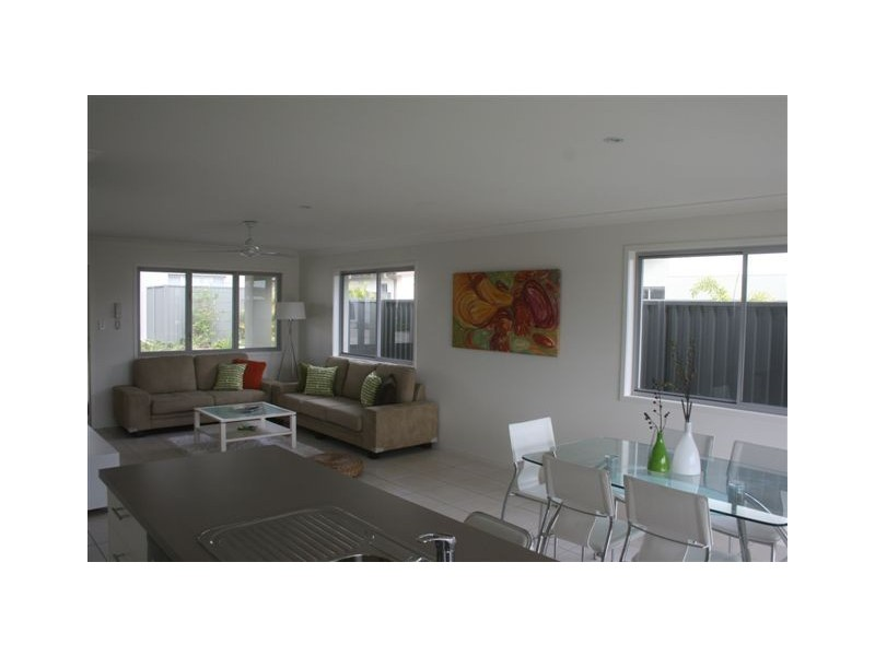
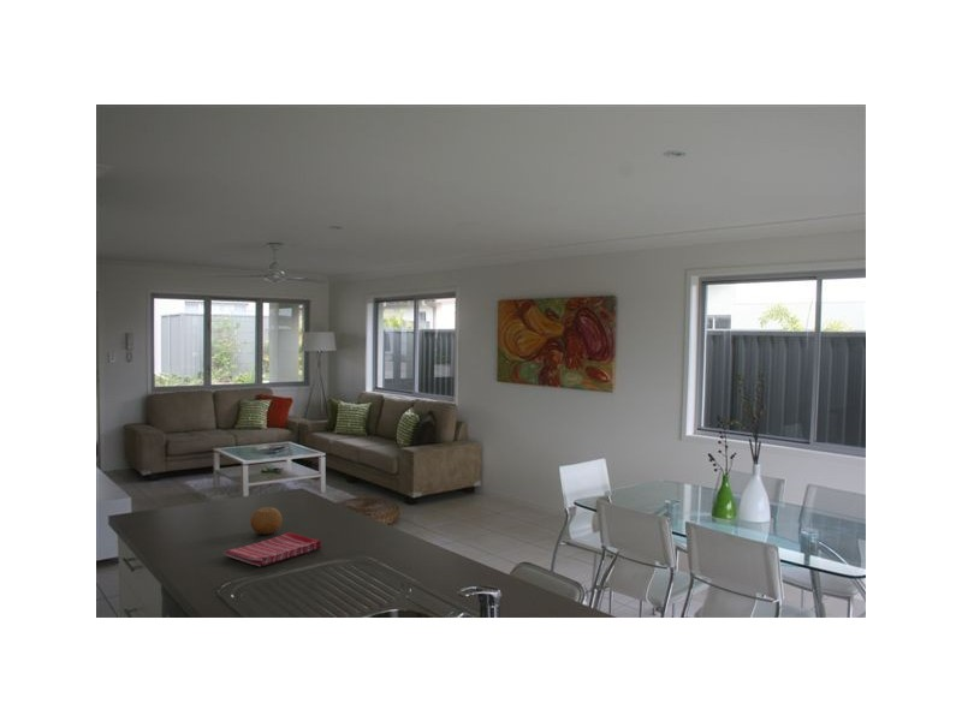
+ dish towel (274, 548)
+ fruit (266, 520)
